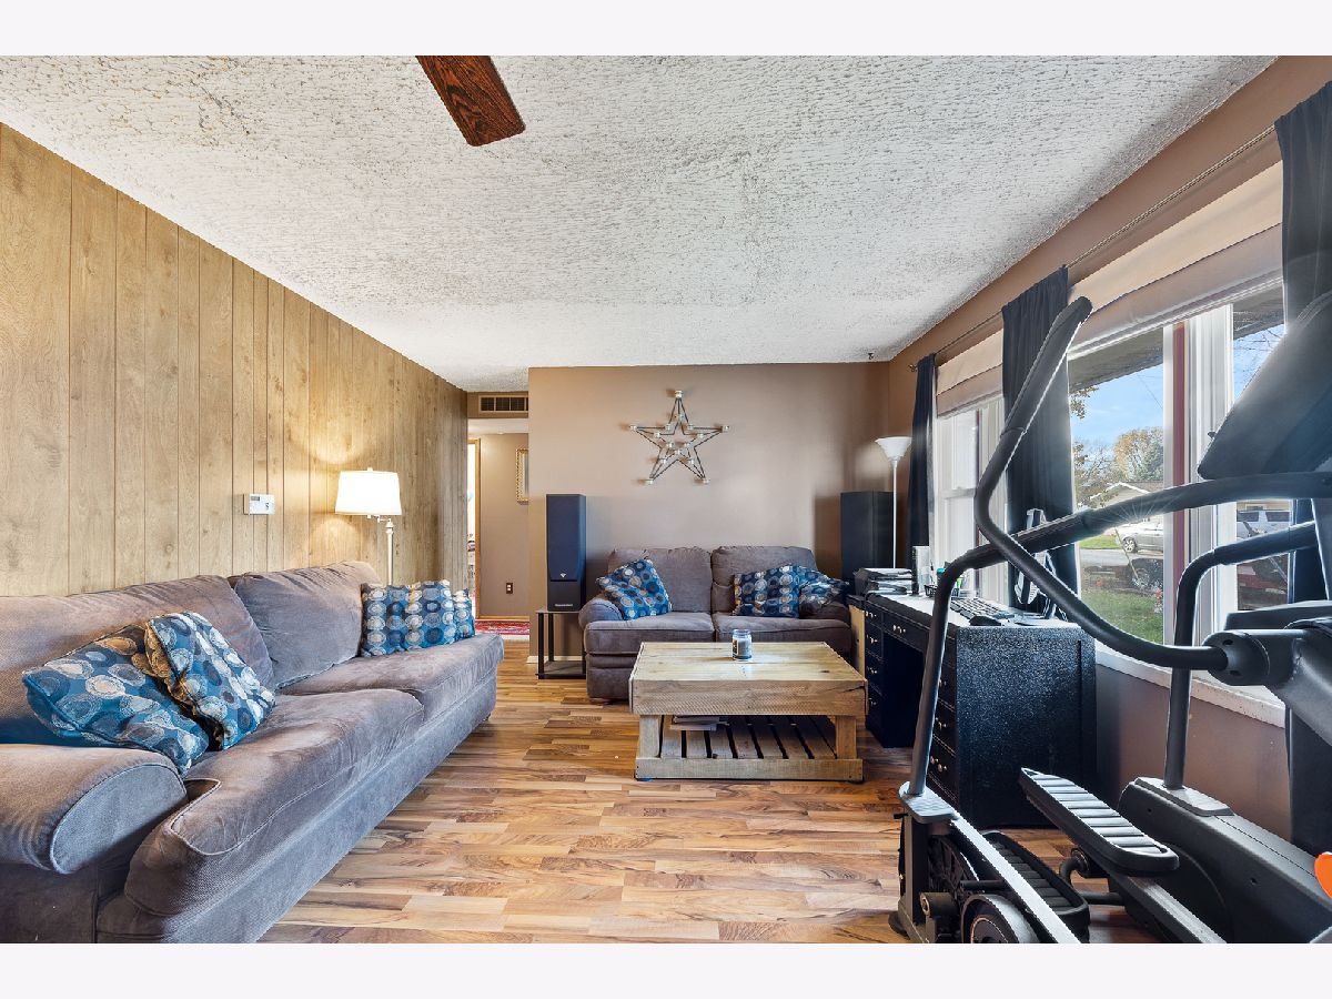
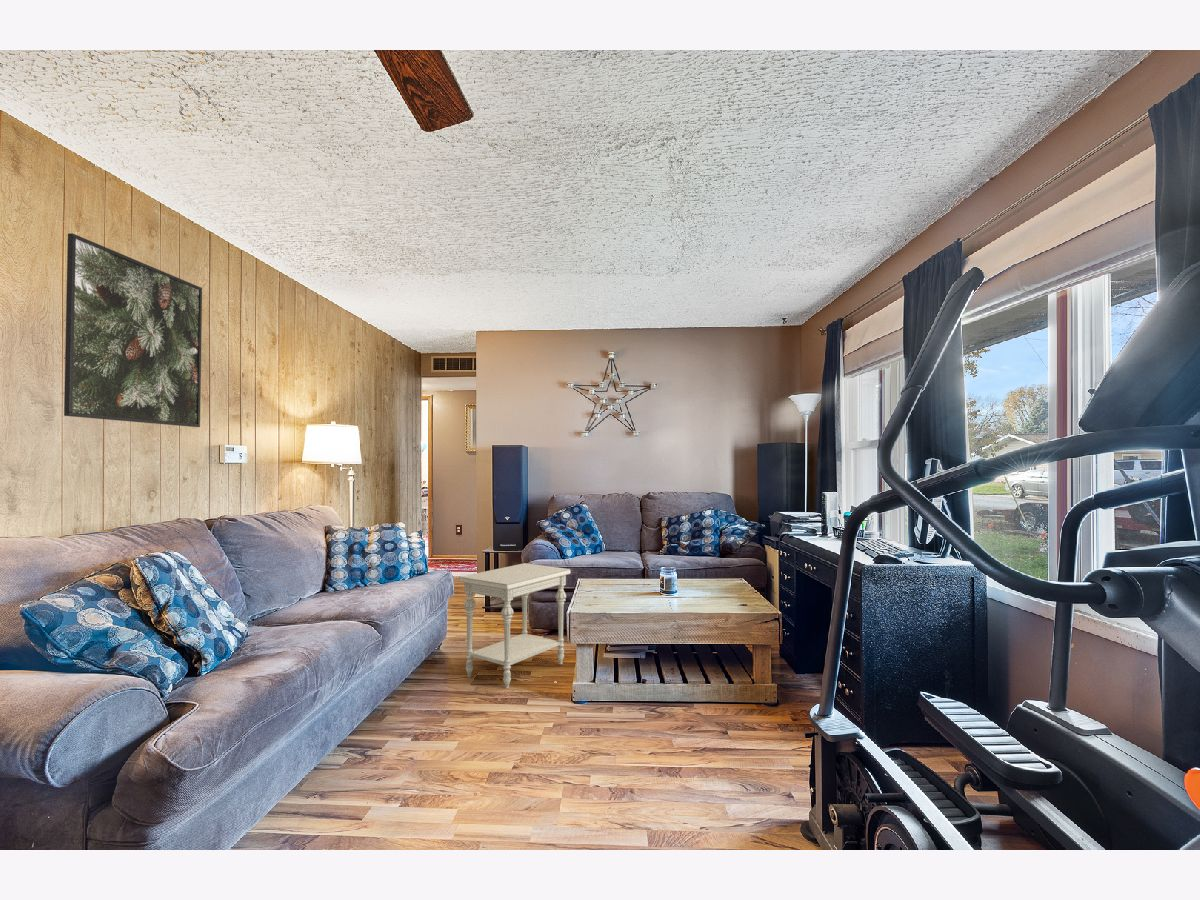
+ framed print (142, 343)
+ side table (522, 621)
